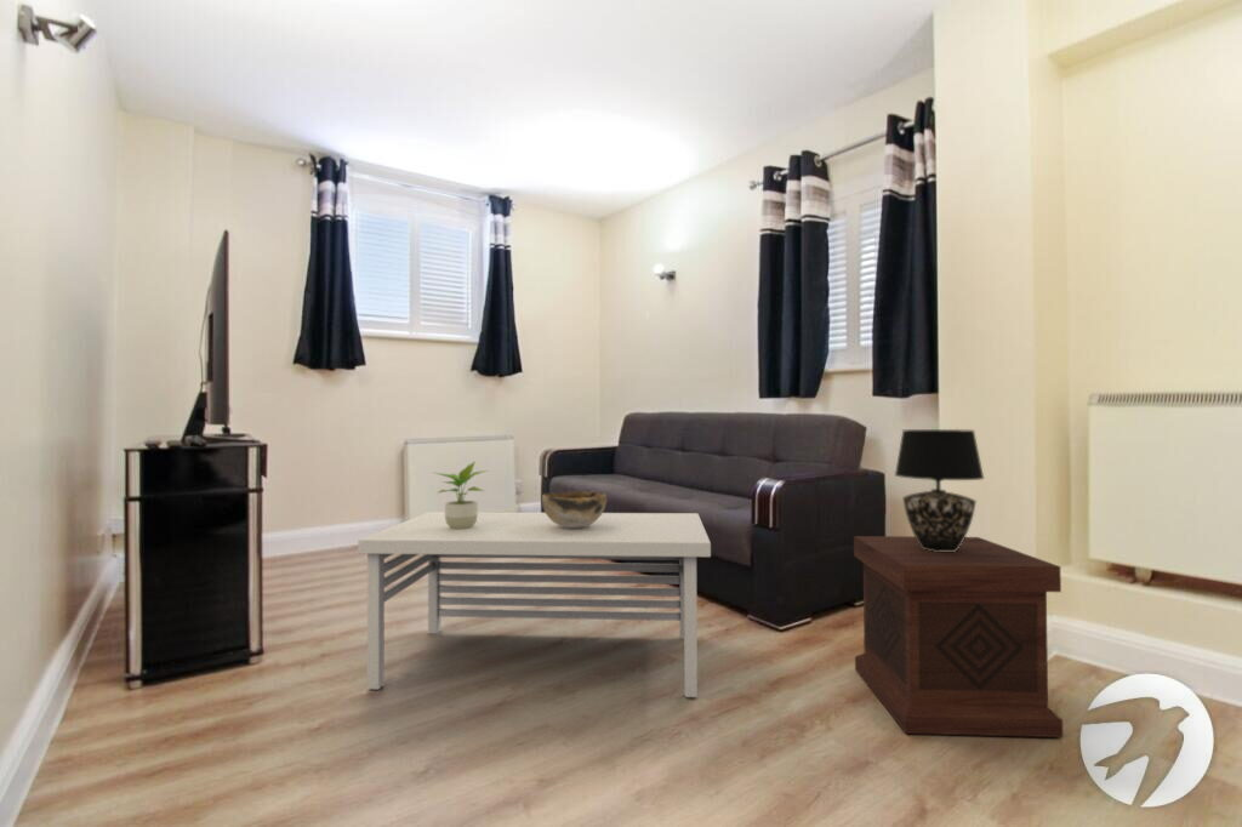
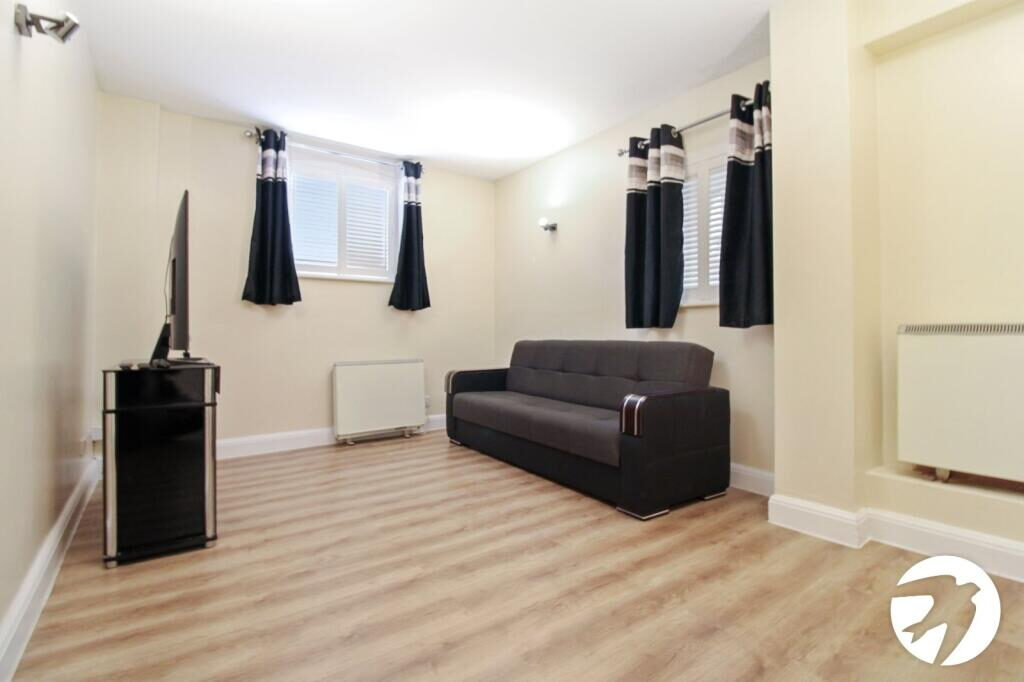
- table lamp (938, 489)
- potted plant (461, 492)
- coffee table (548, 592)
- side table (945, 624)
- decorative bowl (574, 509)
